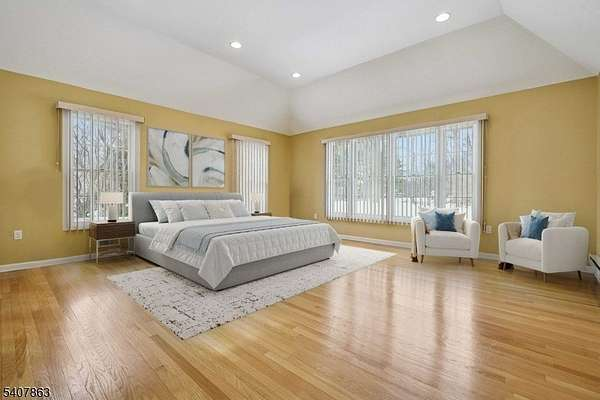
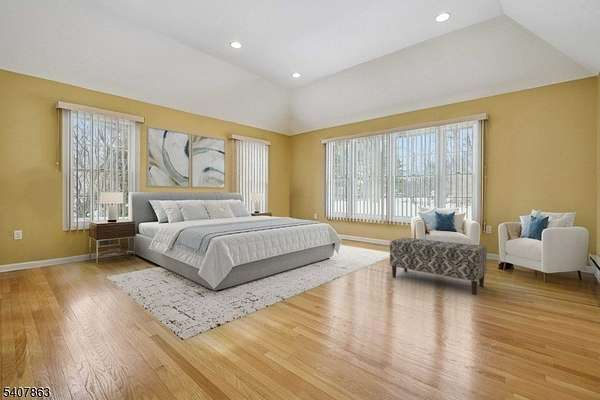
+ bench (435, 262)
